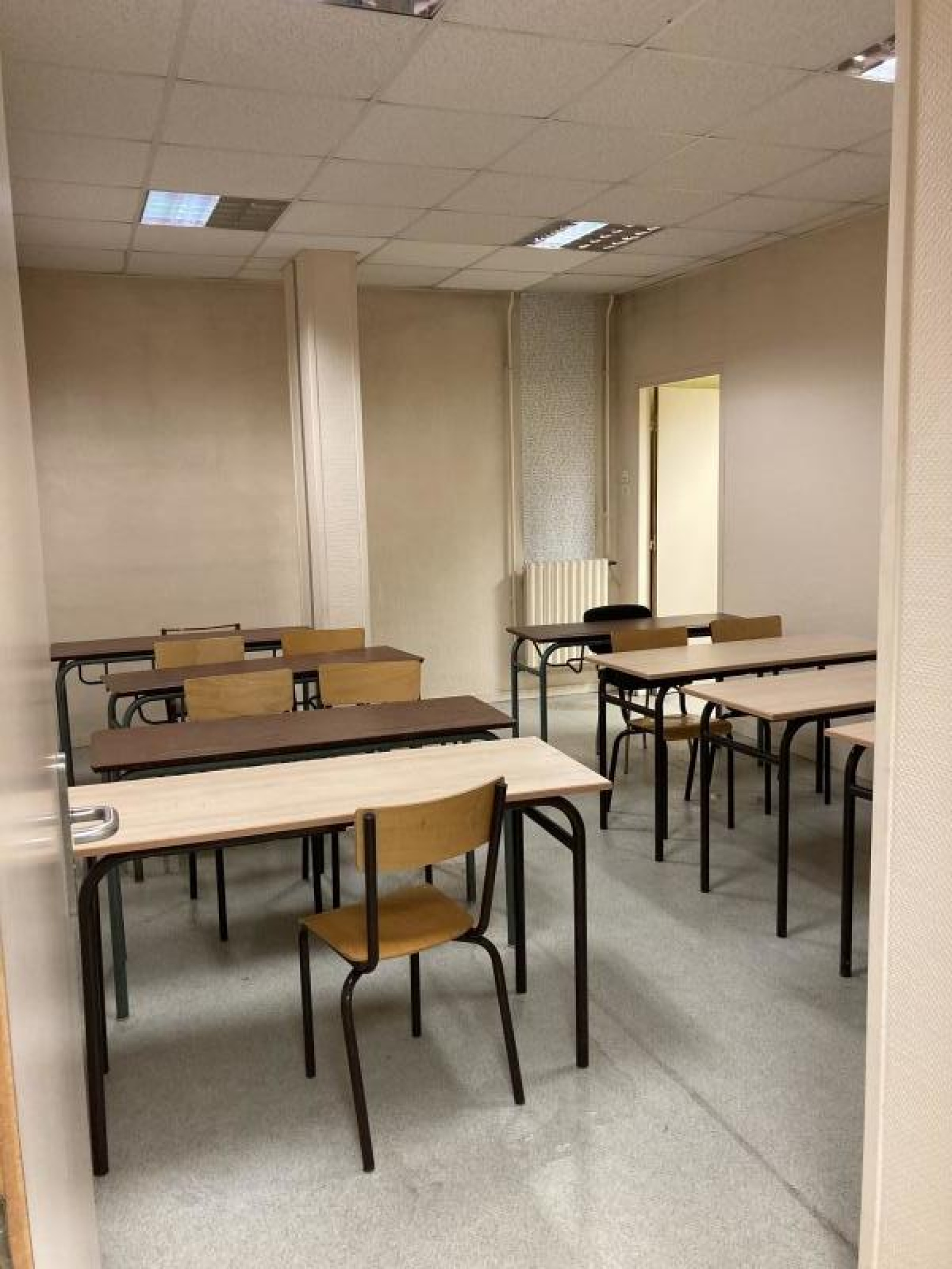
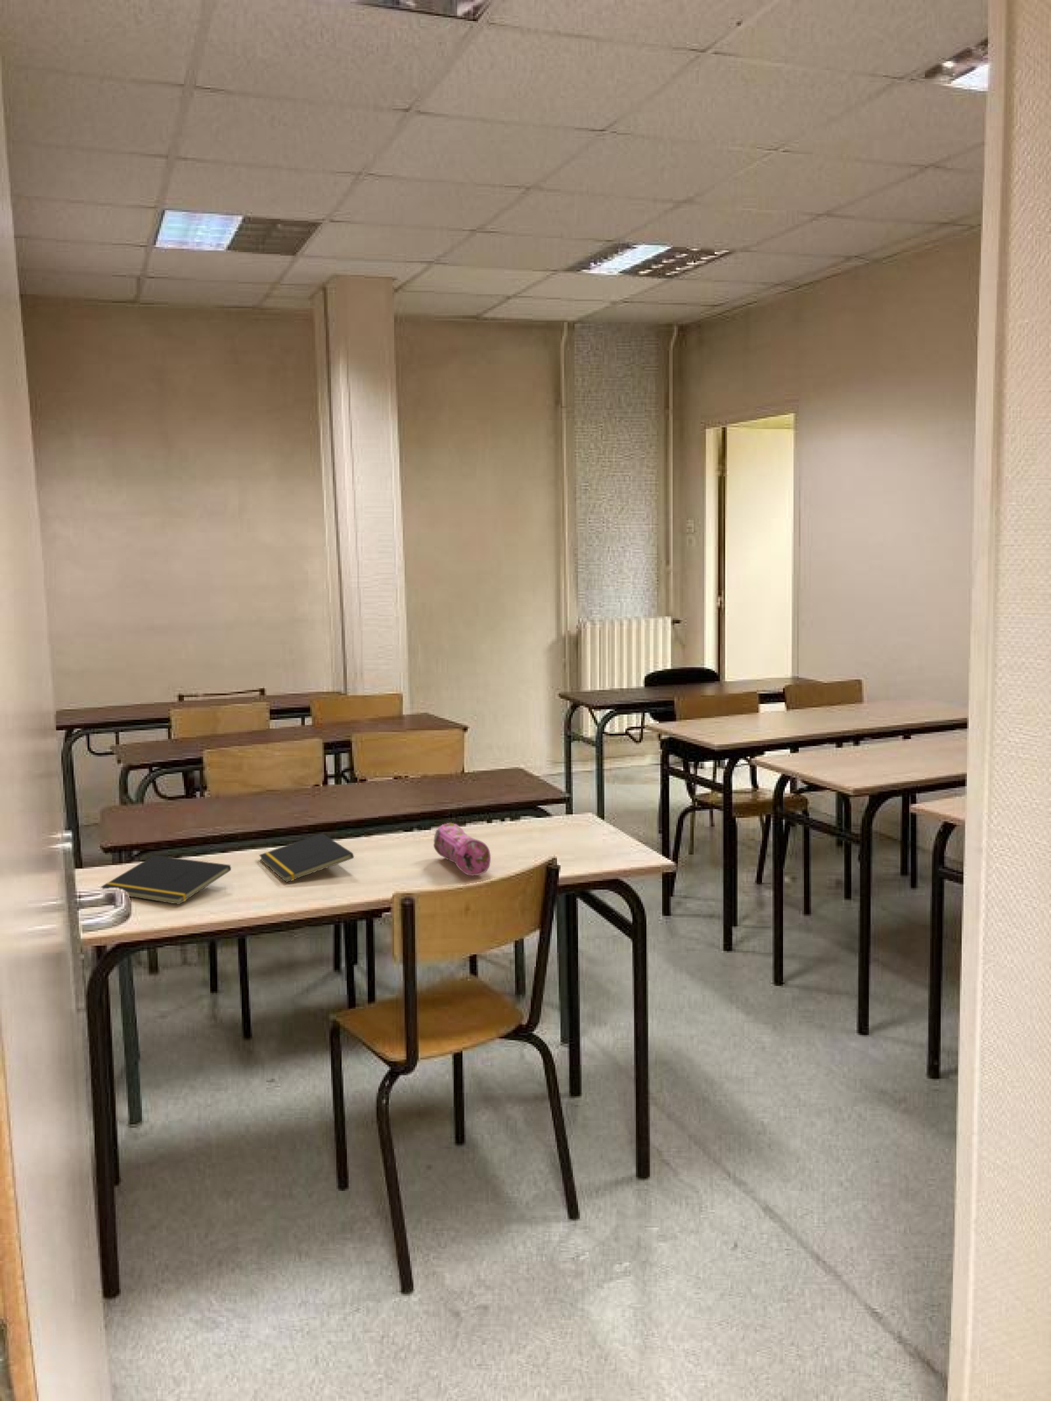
+ notepad (167, 878)
+ notepad (305, 857)
+ pencil case (461, 849)
